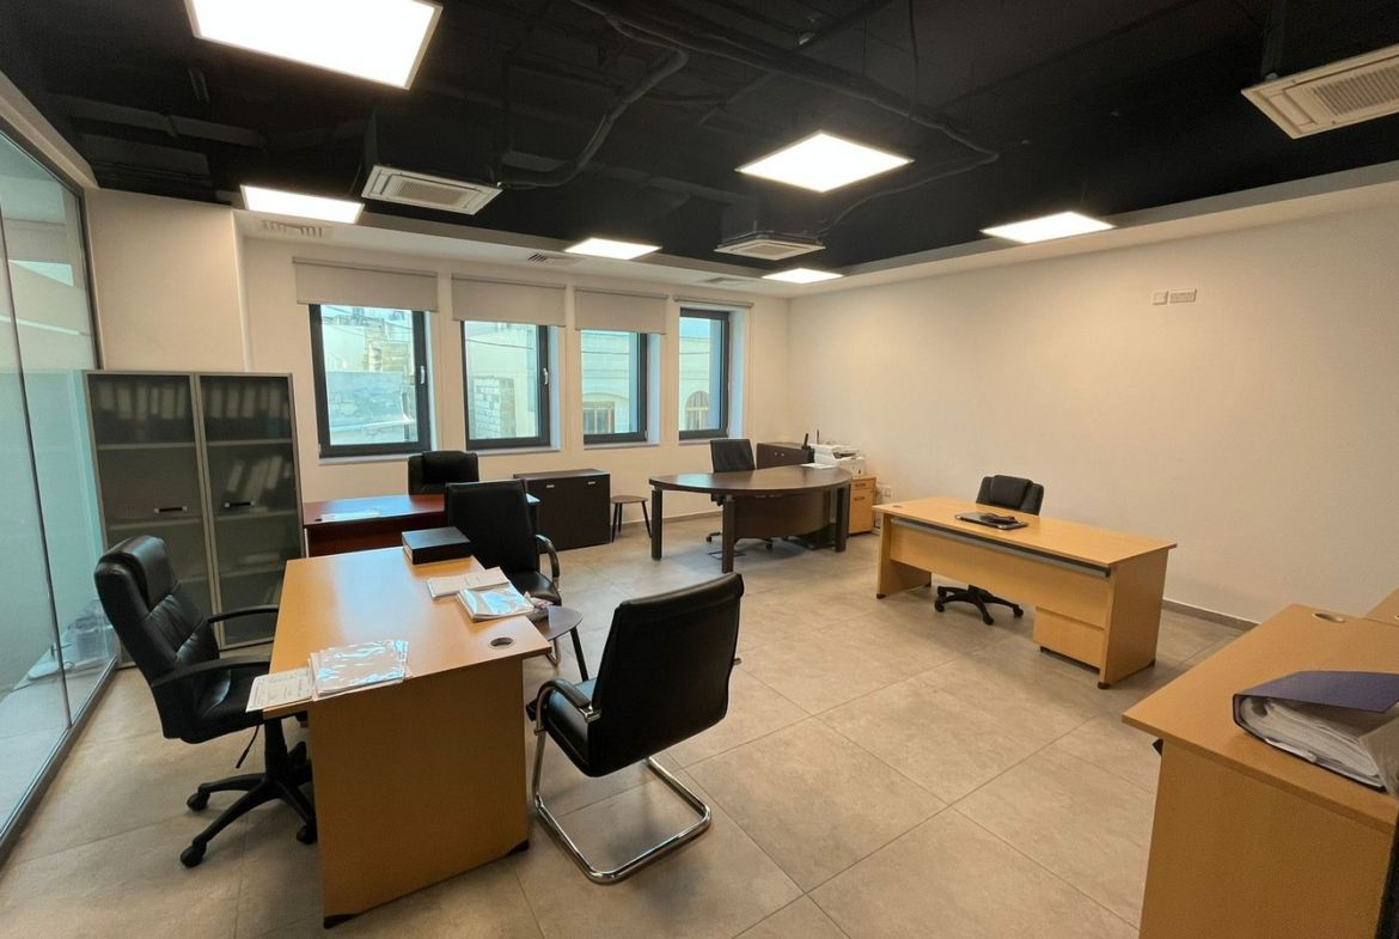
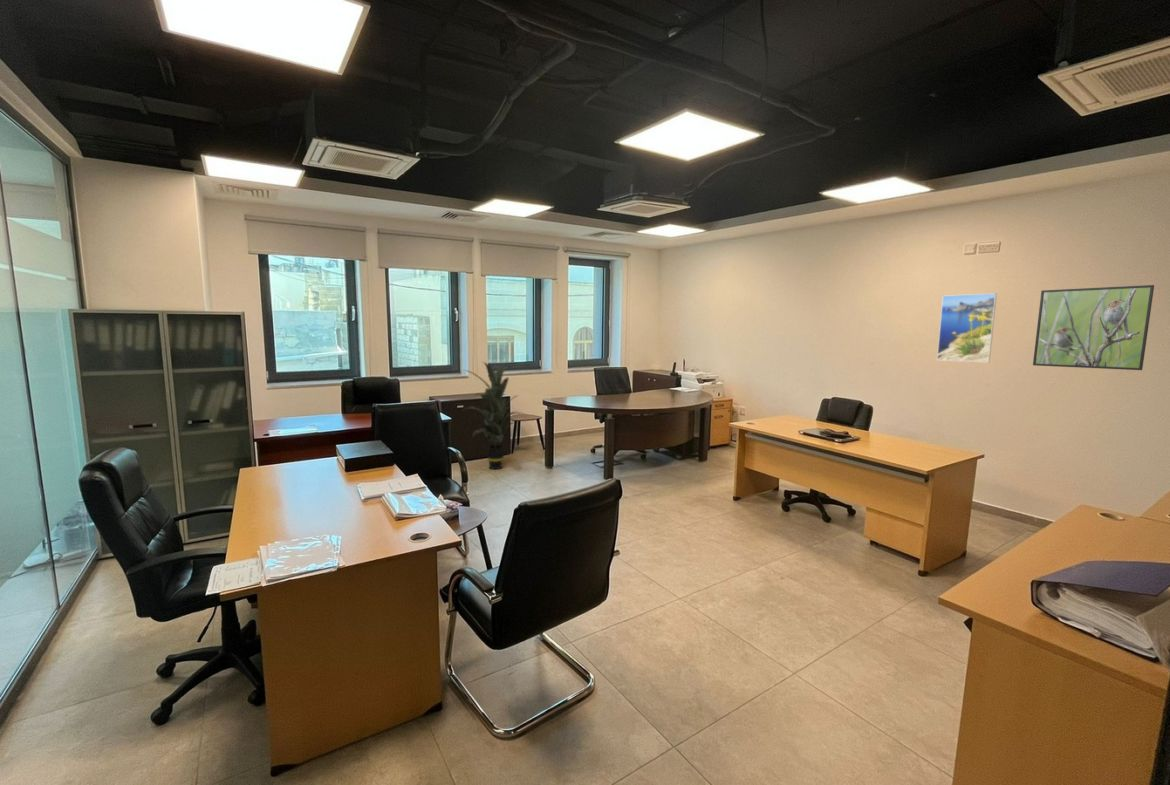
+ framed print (1089, 328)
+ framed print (965, 328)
+ indoor plant (490, 415)
